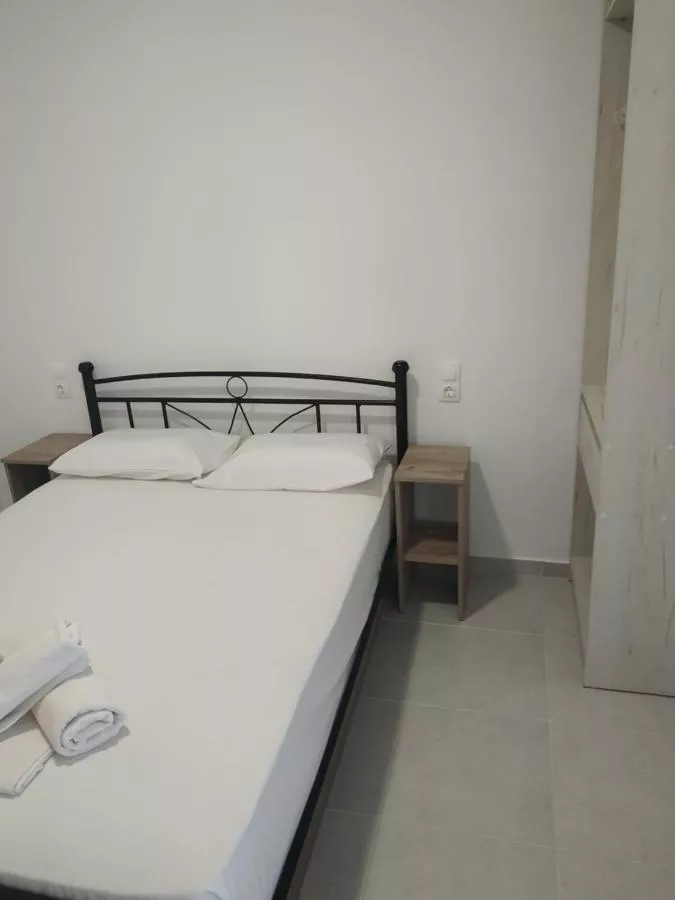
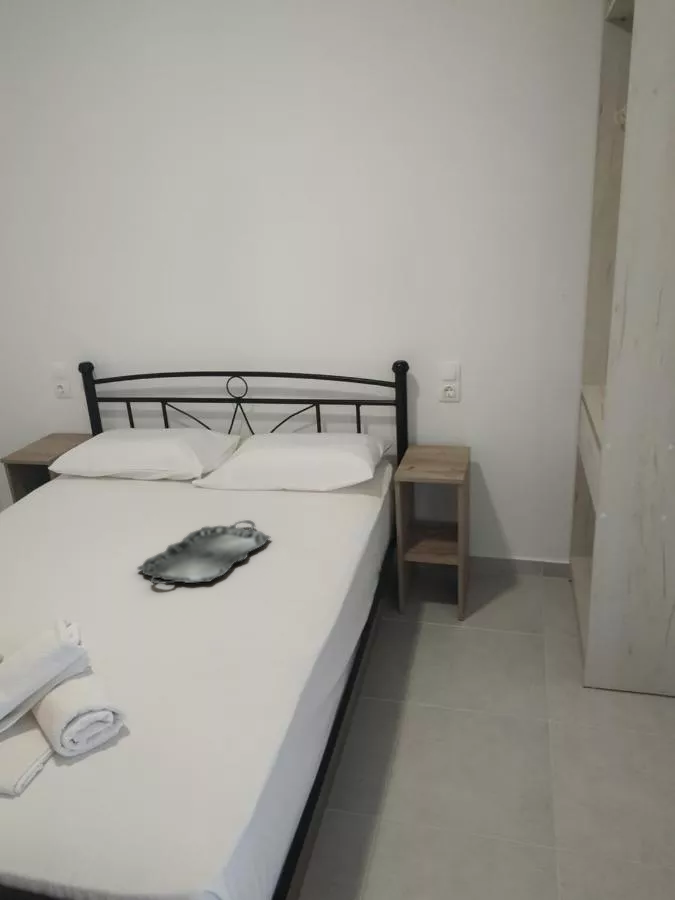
+ serving tray (206, 552)
